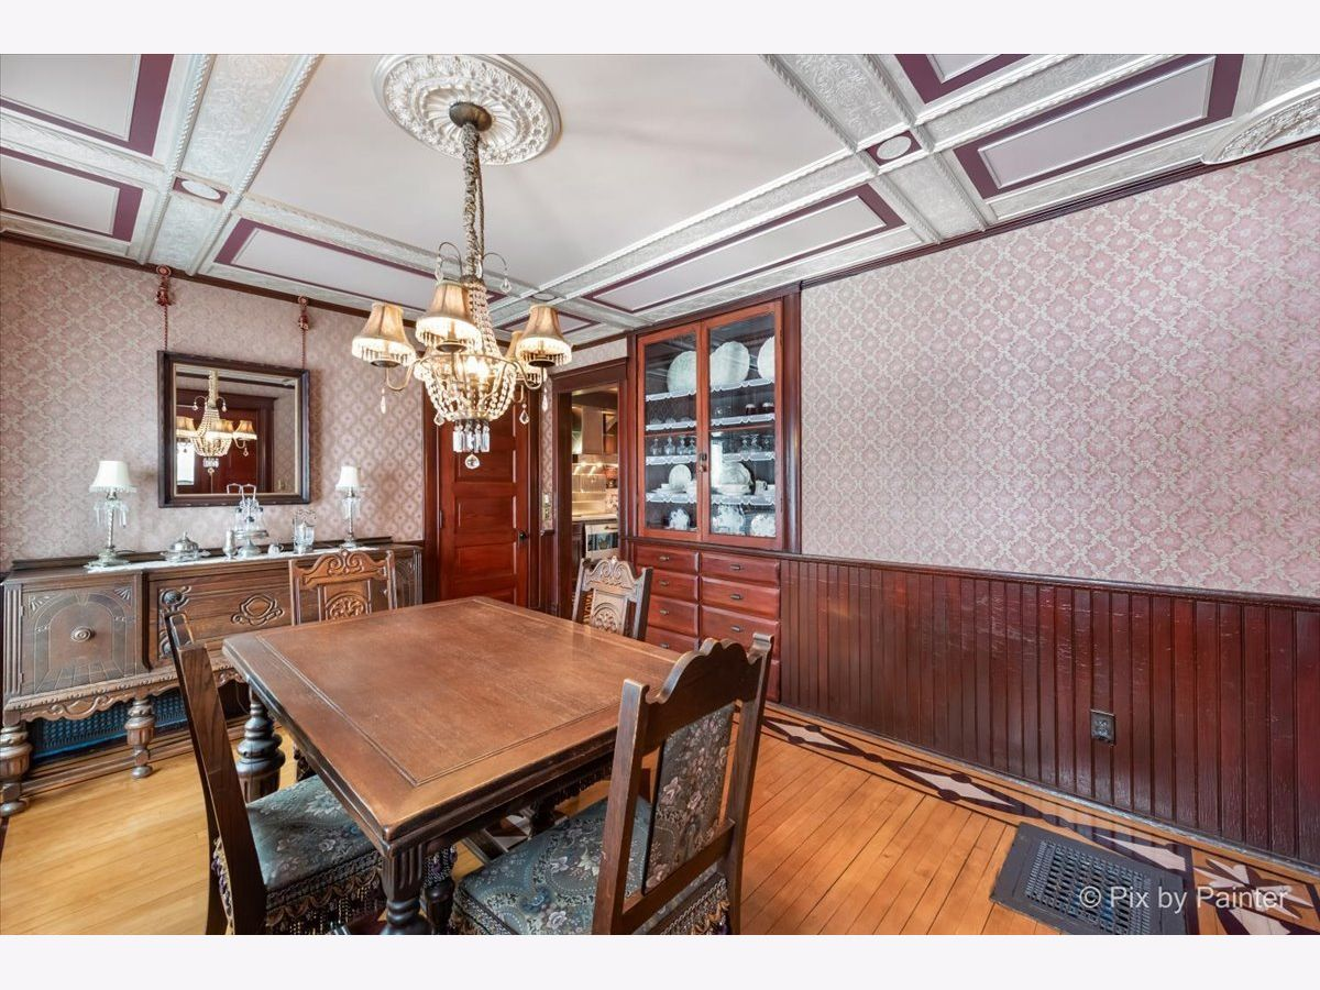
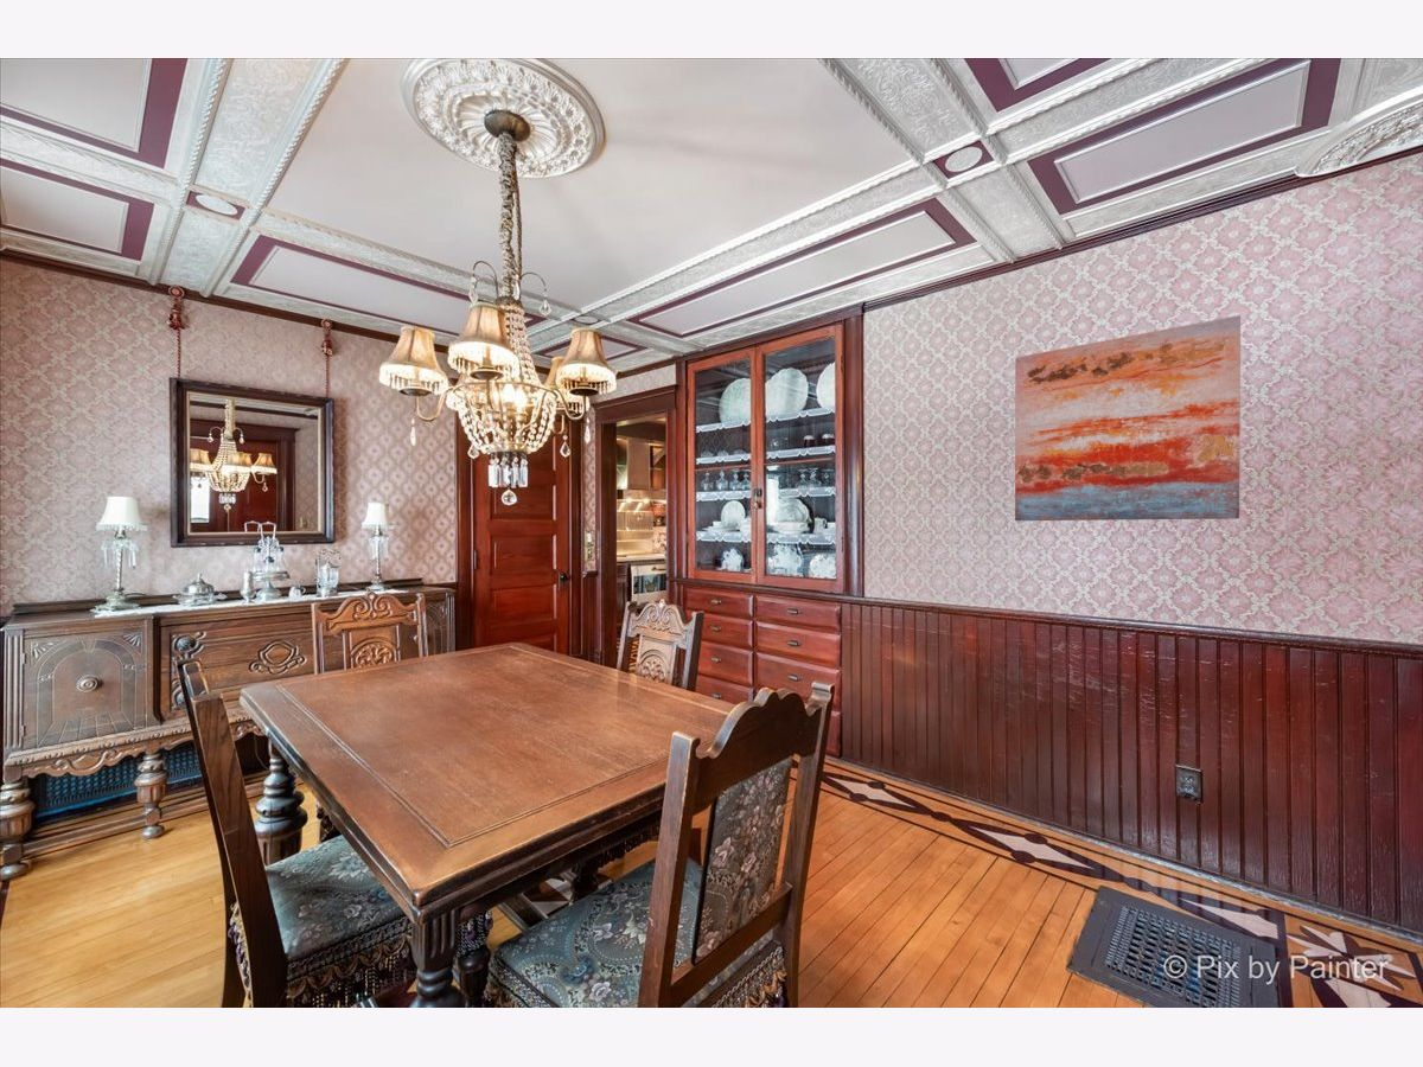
+ wall art (1115, 429)
